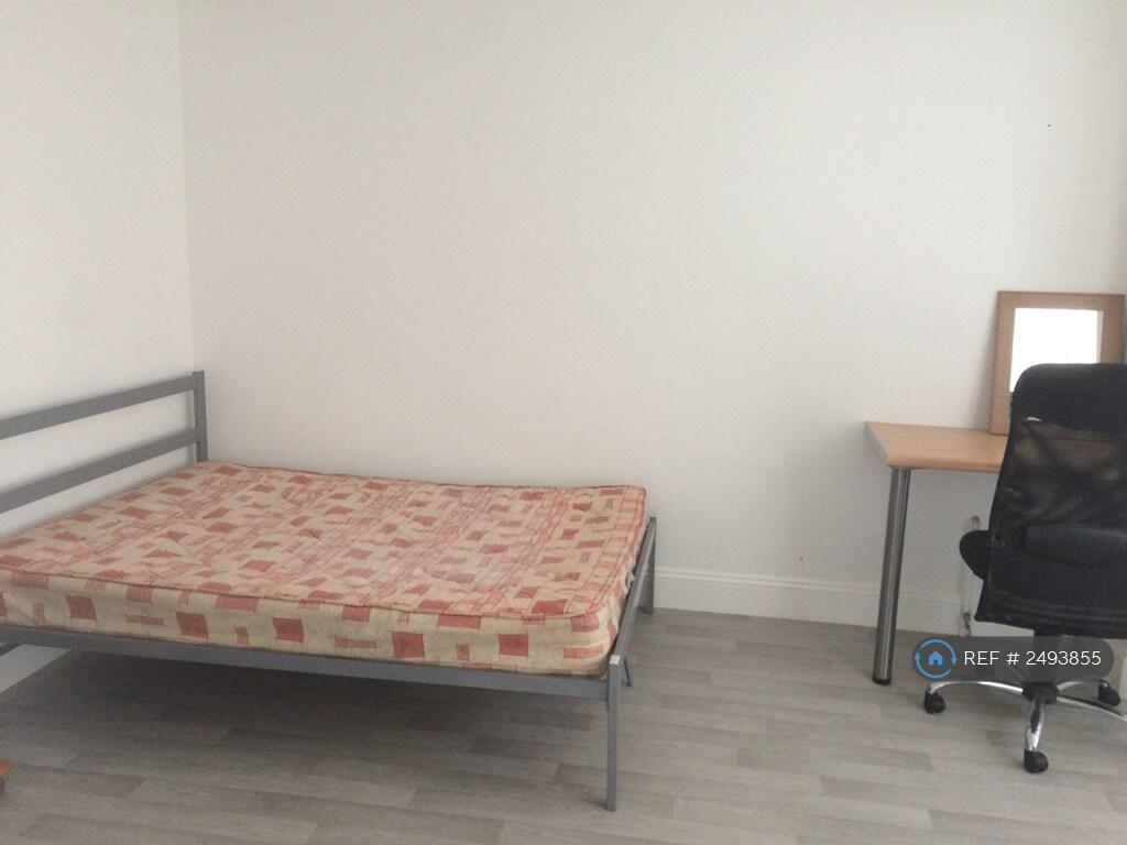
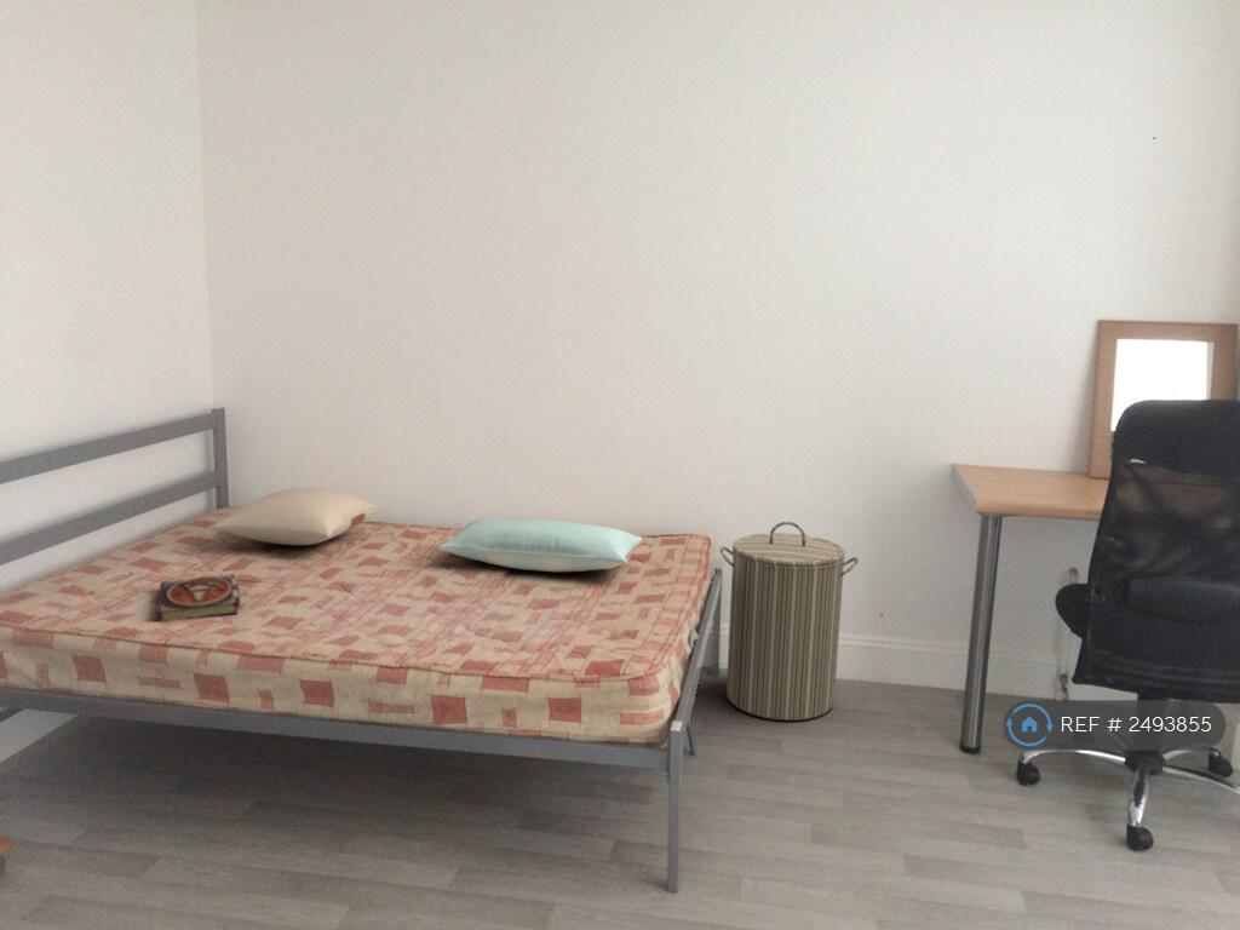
+ book (199, 593)
+ pillow (298, 517)
+ pillow (541, 544)
+ laundry hamper (785, 612)
